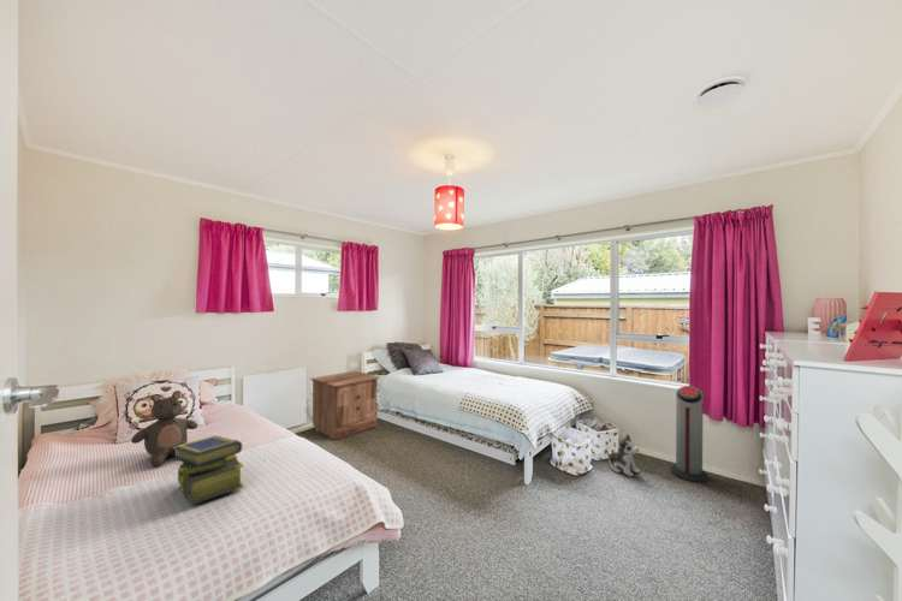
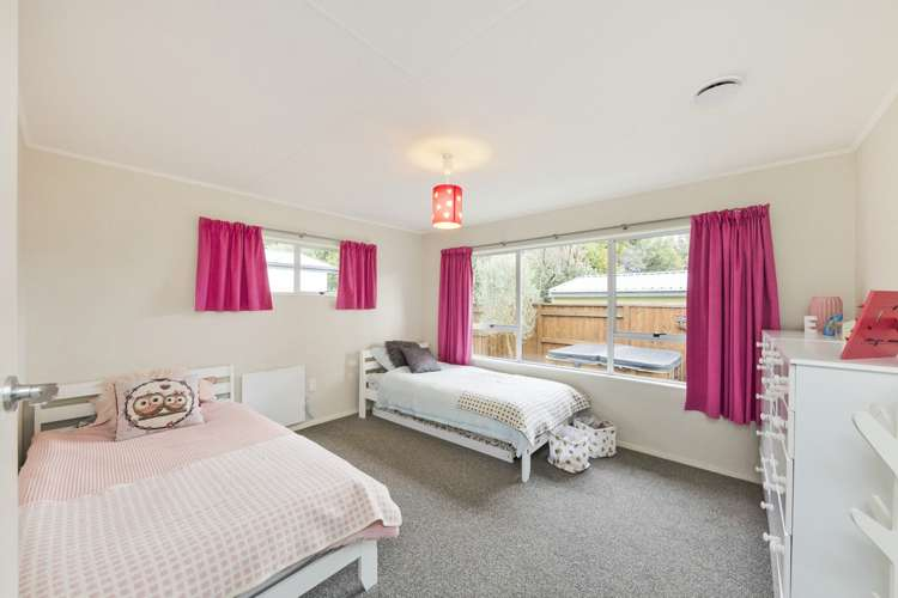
- nightstand (346, 403)
- air purifier (689, 430)
- plush toy (621, 450)
- stack of books (207, 464)
- teddy bear (168, 426)
